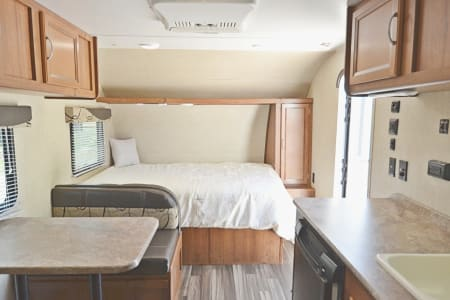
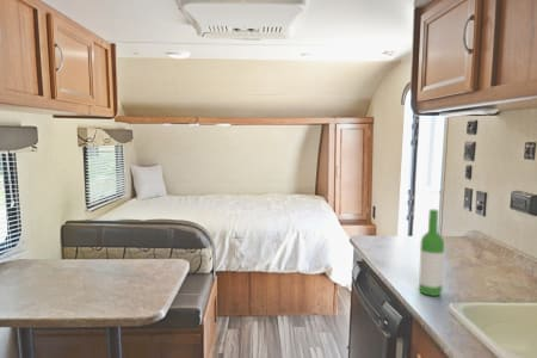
+ wine bottle (432, 251)
